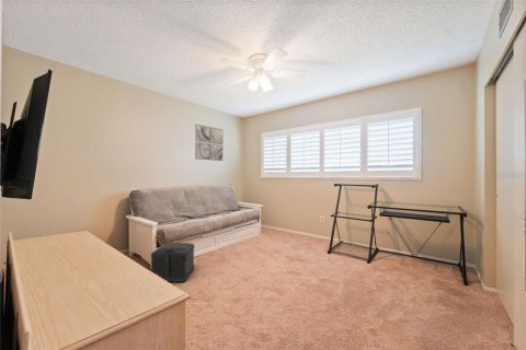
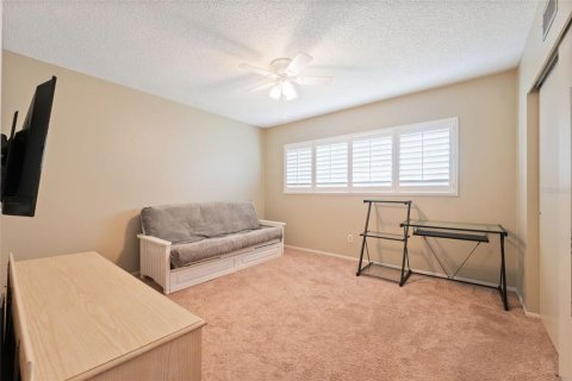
- wall art (209, 142)
- ottoman (173, 259)
